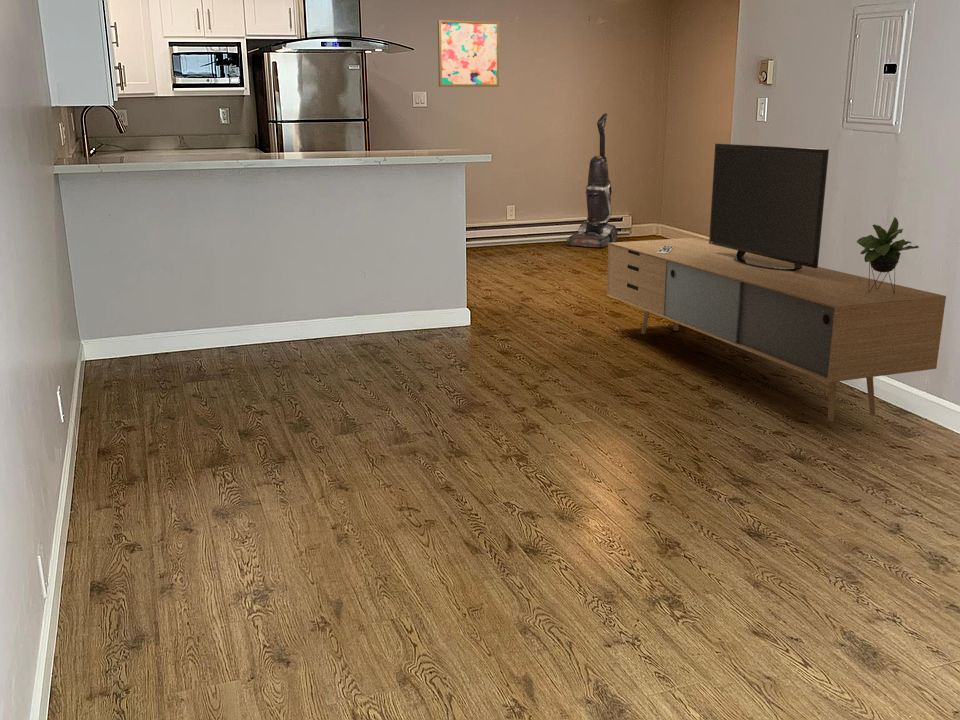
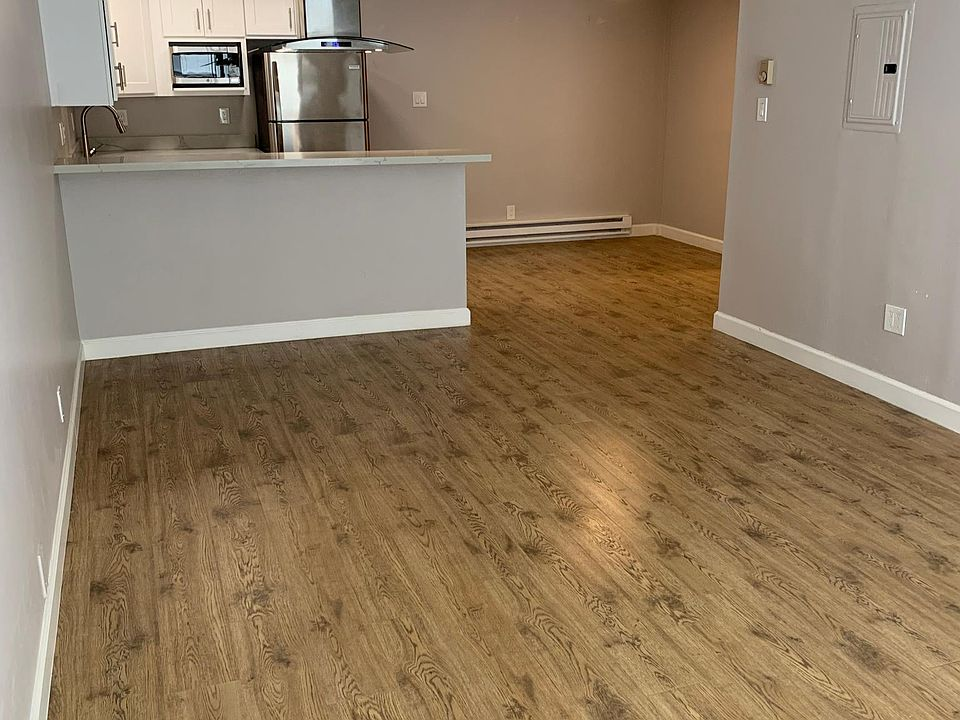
- wall art (468, 54)
- vacuum cleaner (593, 179)
- media console (751, 261)
